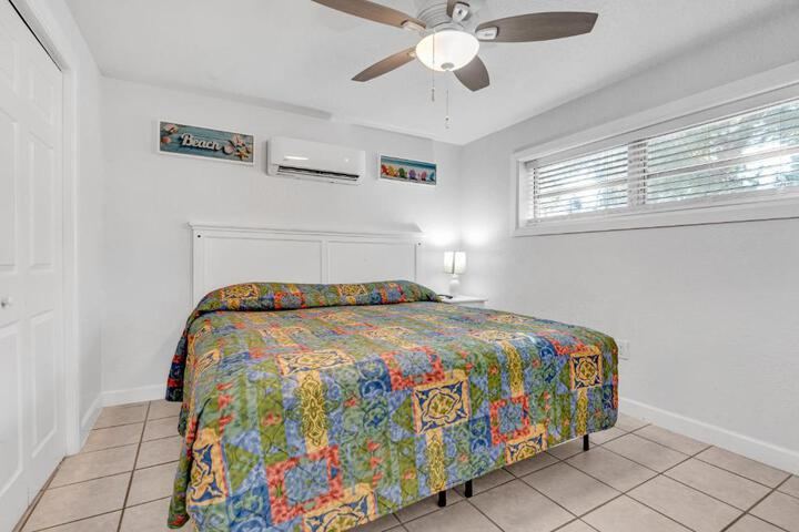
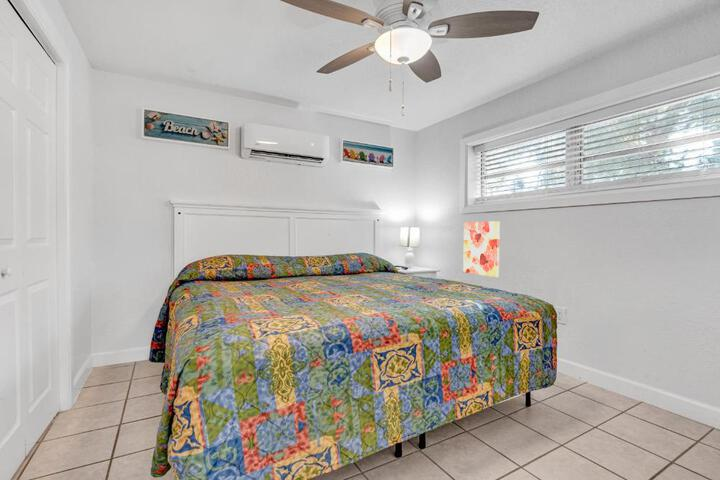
+ wall art (480, 248)
